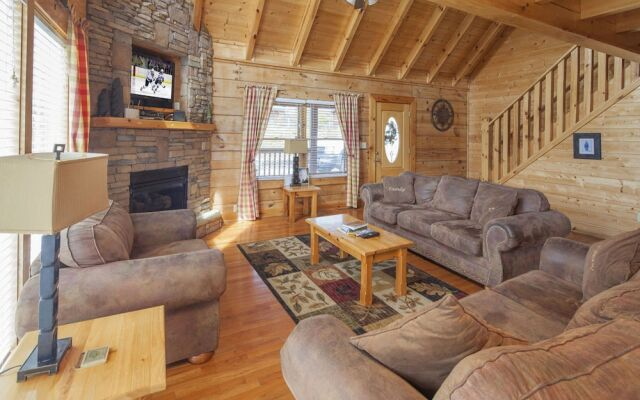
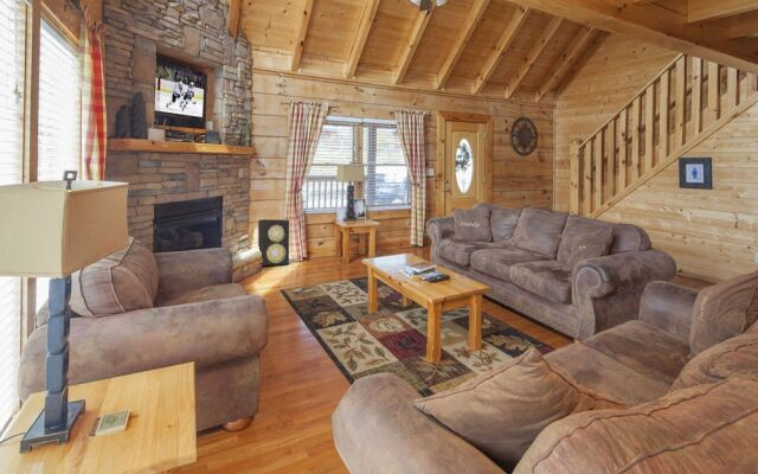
+ speaker (274, 242)
